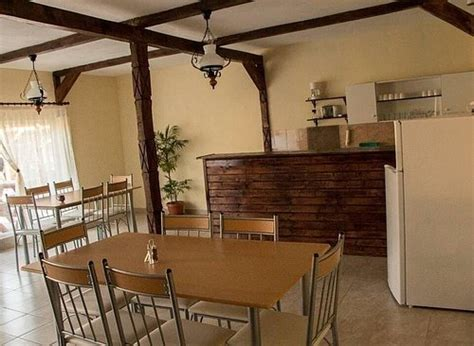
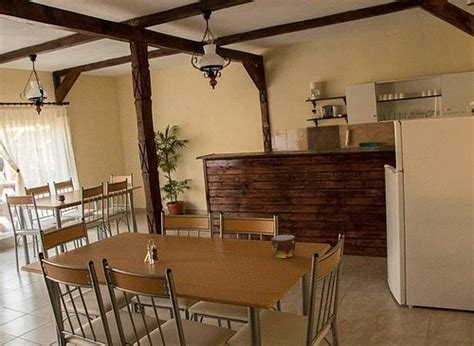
+ cup (283, 247)
